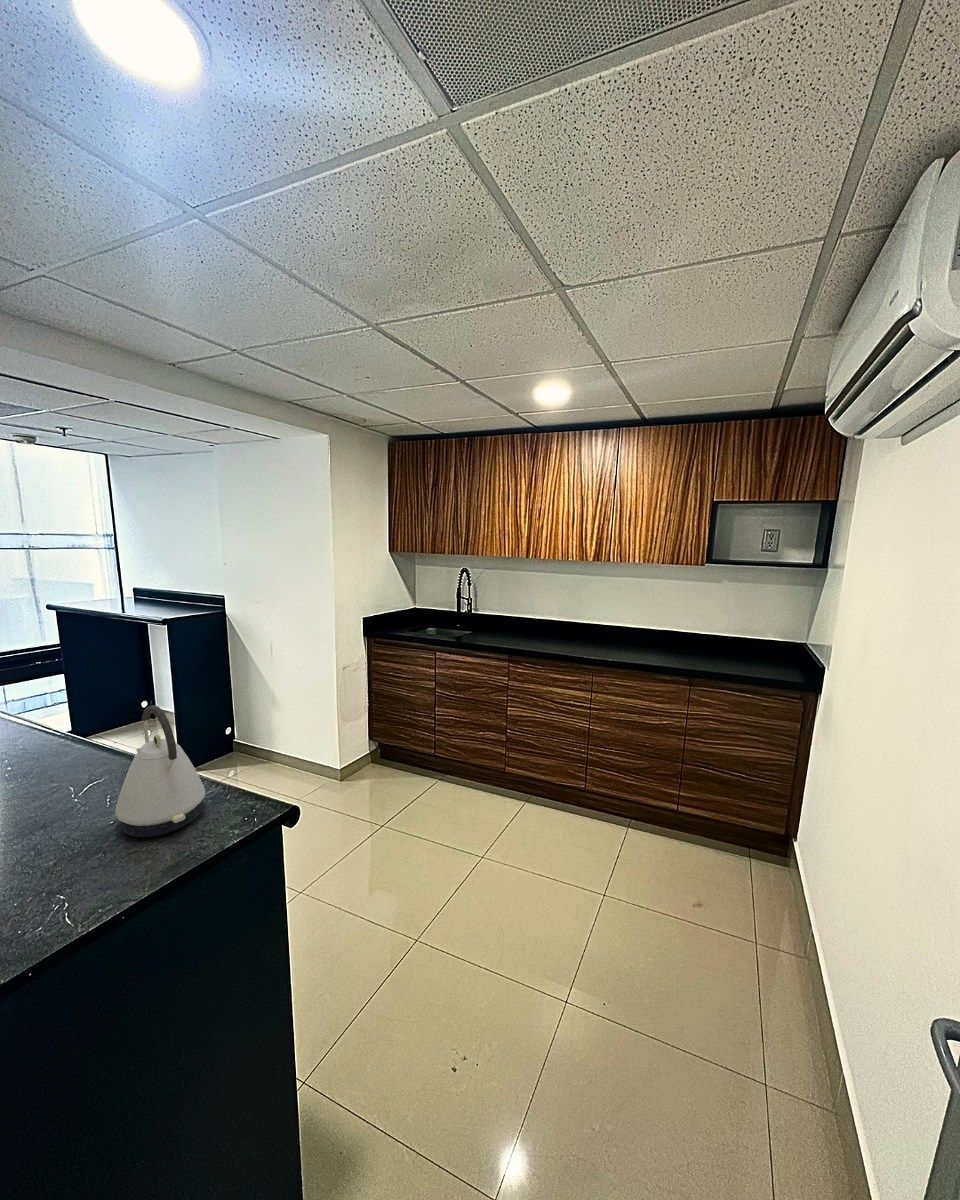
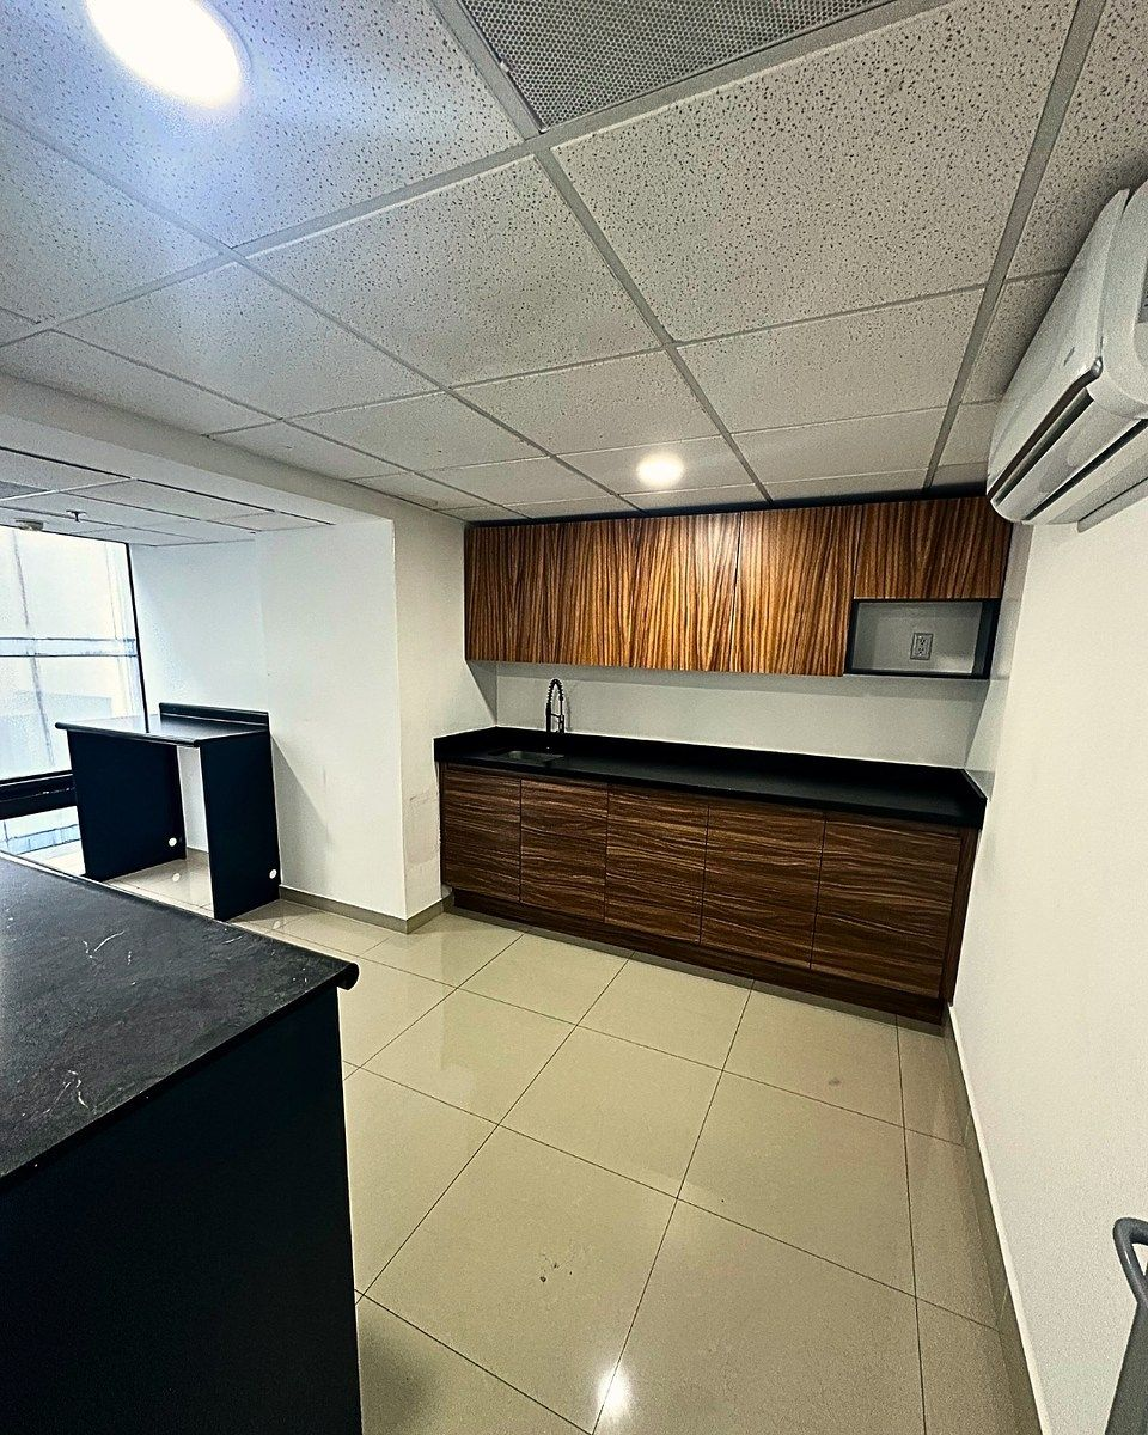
- kettle (158, 763)
